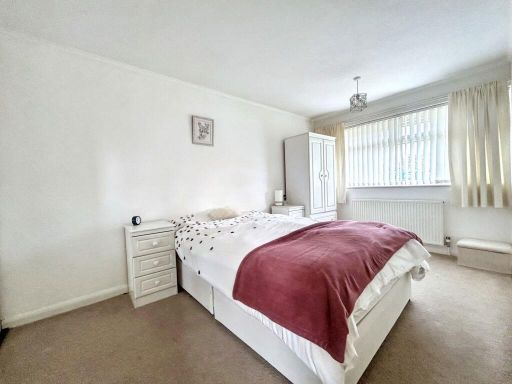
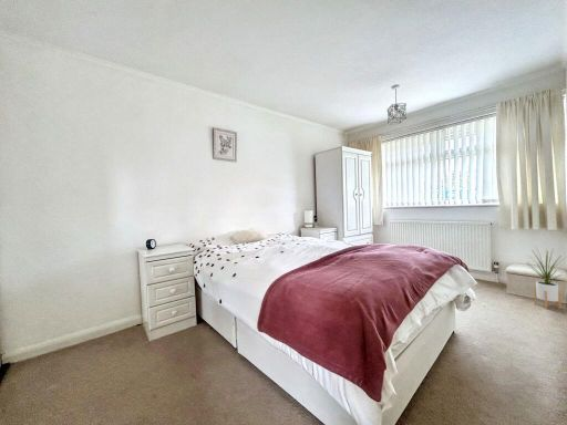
+ house plant (547, 276)
